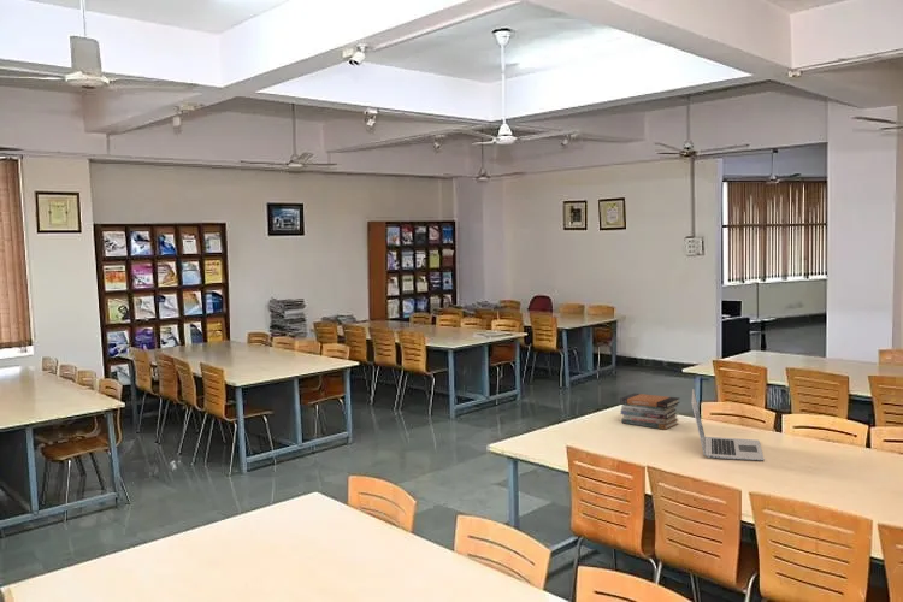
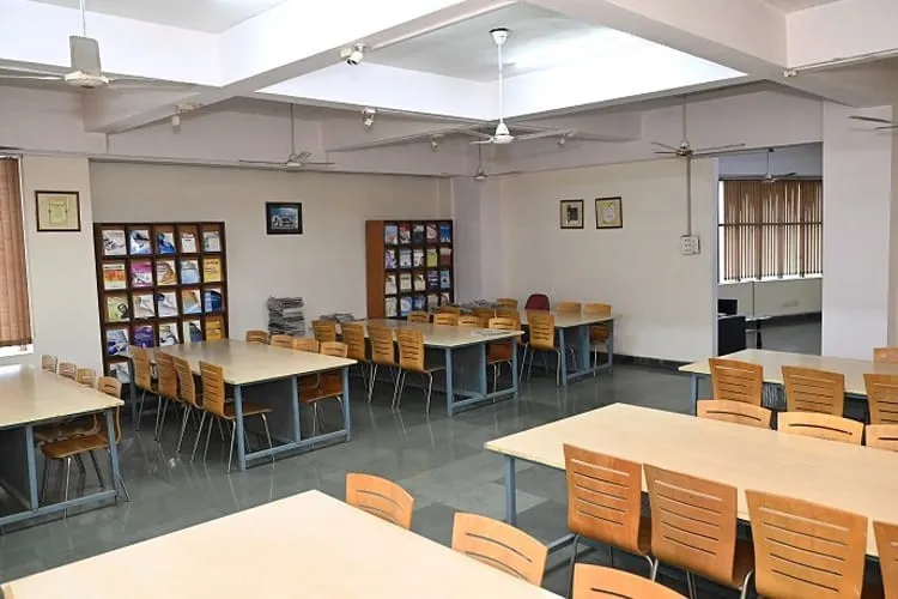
- book stack (649, 411)
- laptop (720, 437)
